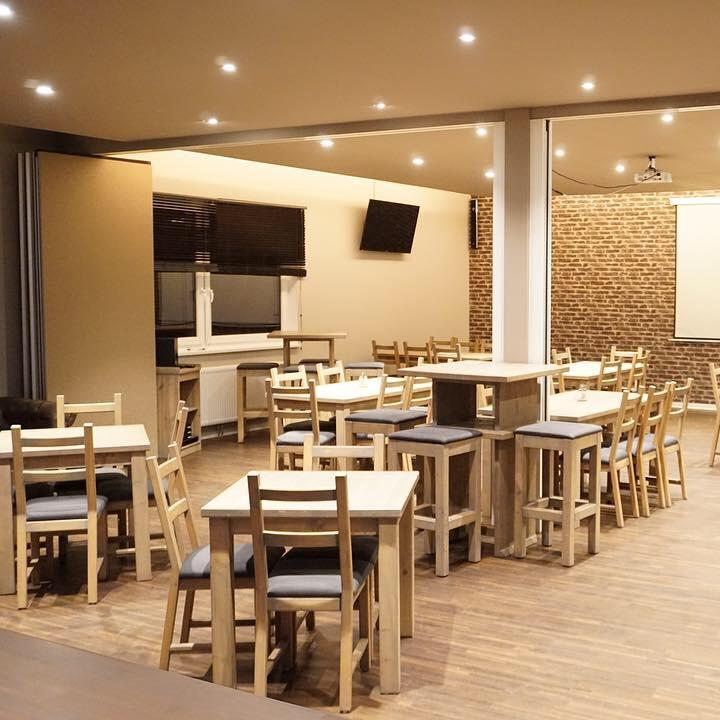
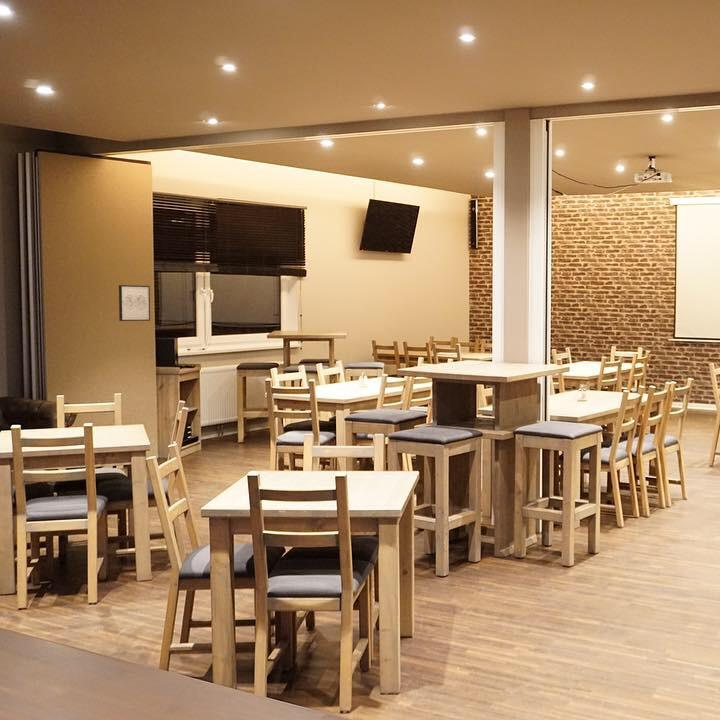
+ wall art (134, 303)
